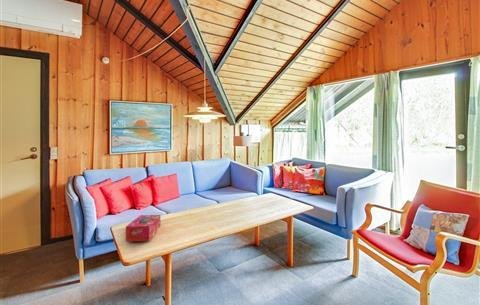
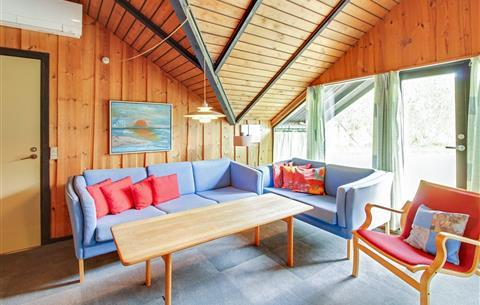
- tissue box (144, 227)
